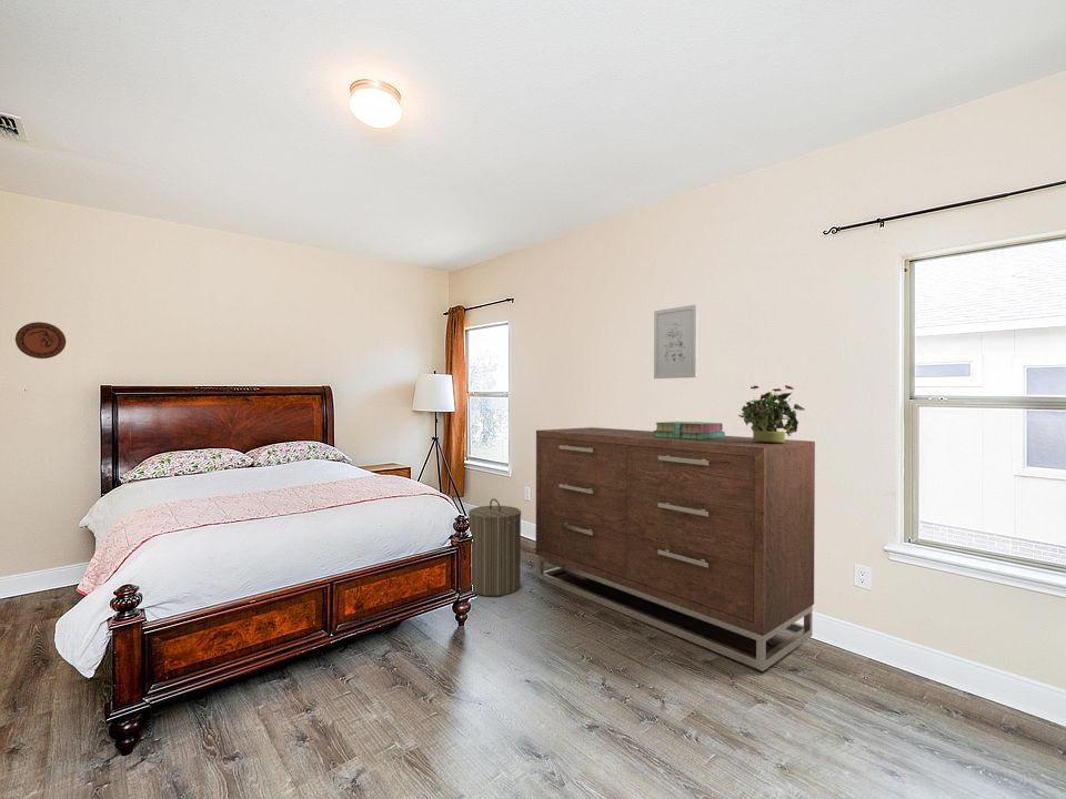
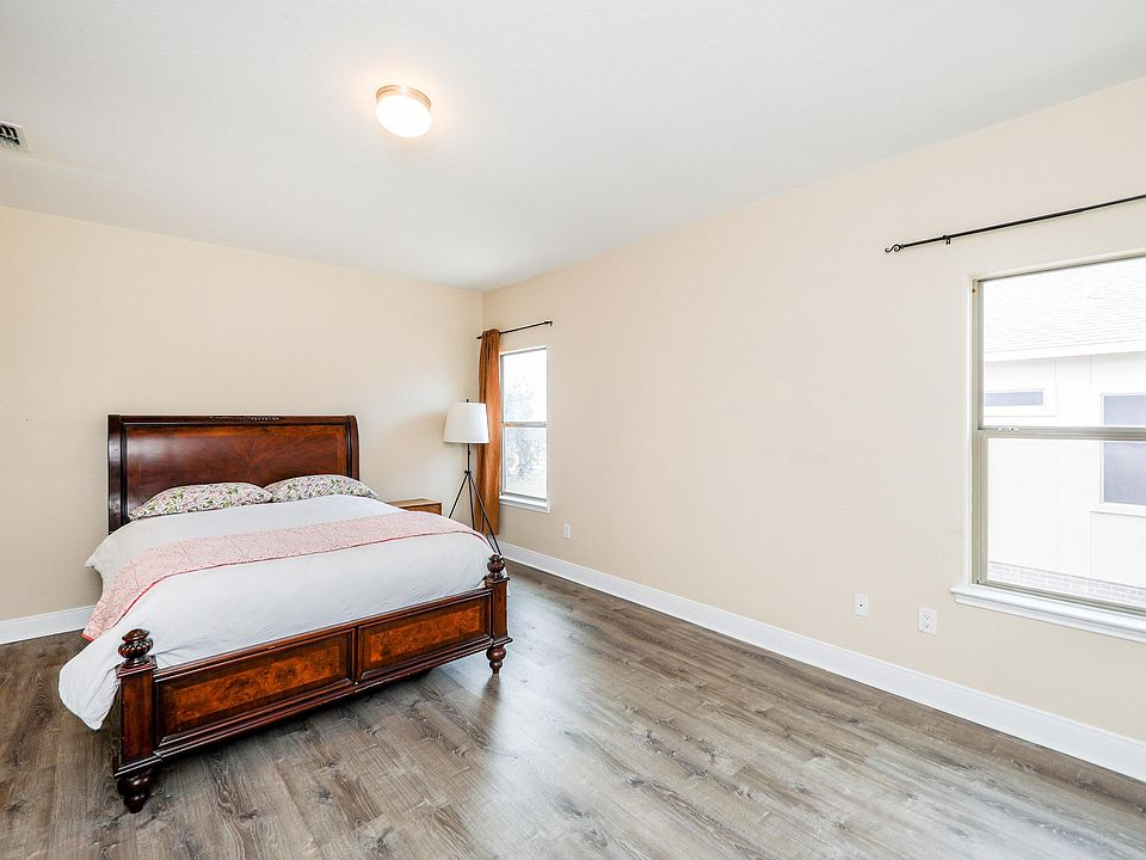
- stack of books (688, 429)
- potted plant (766, 413)
- dresser (654, 519)
- wall art (674, 343)
- laundry hamper (494, 543)
- decorative plate (41, 340)
